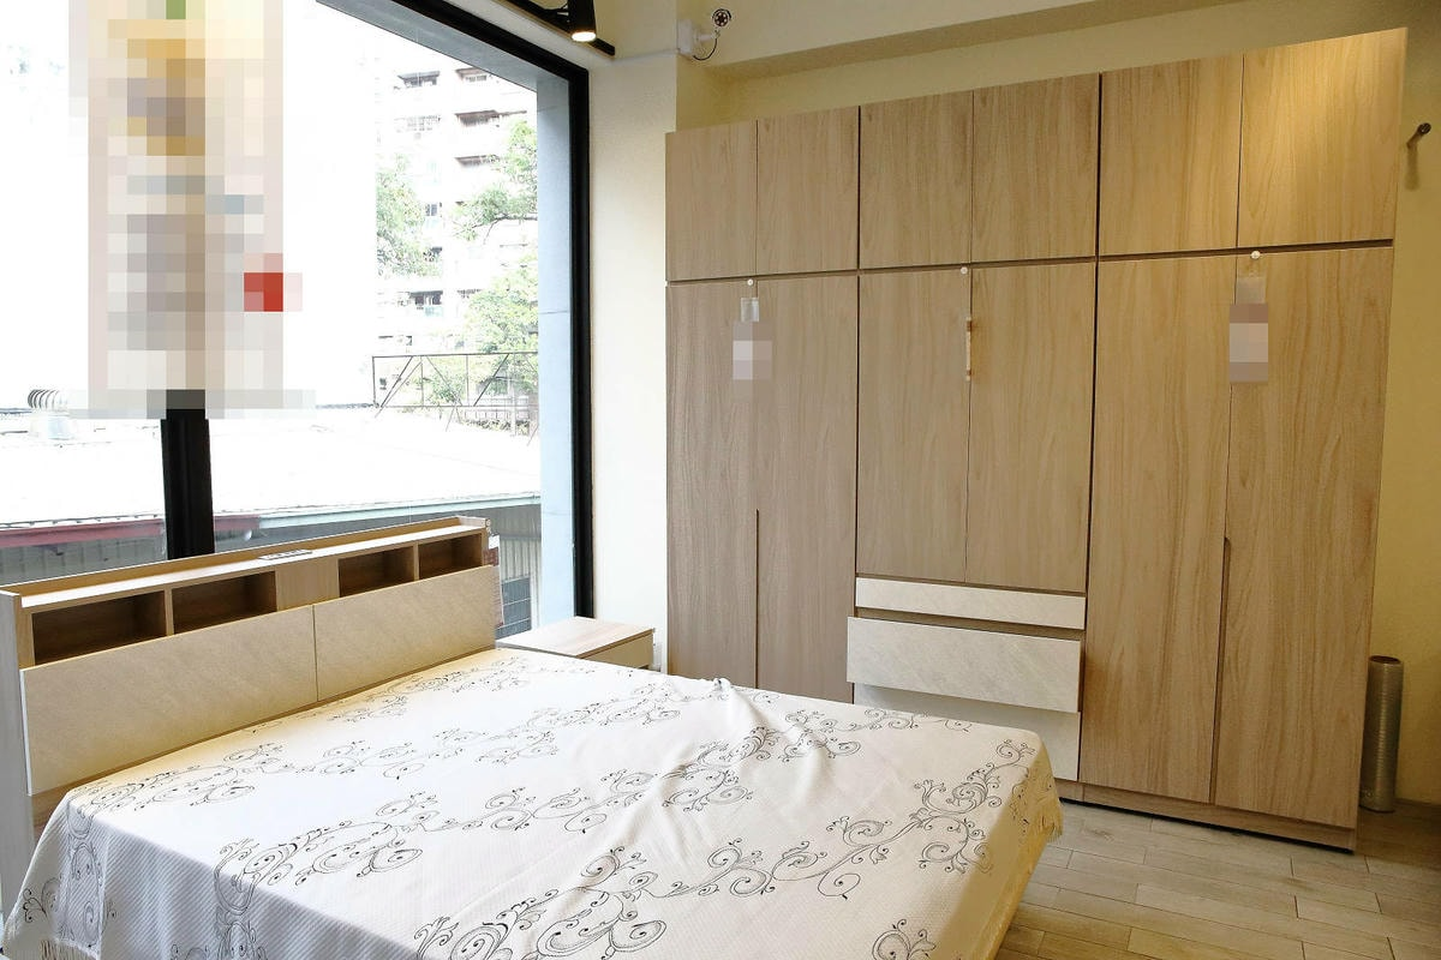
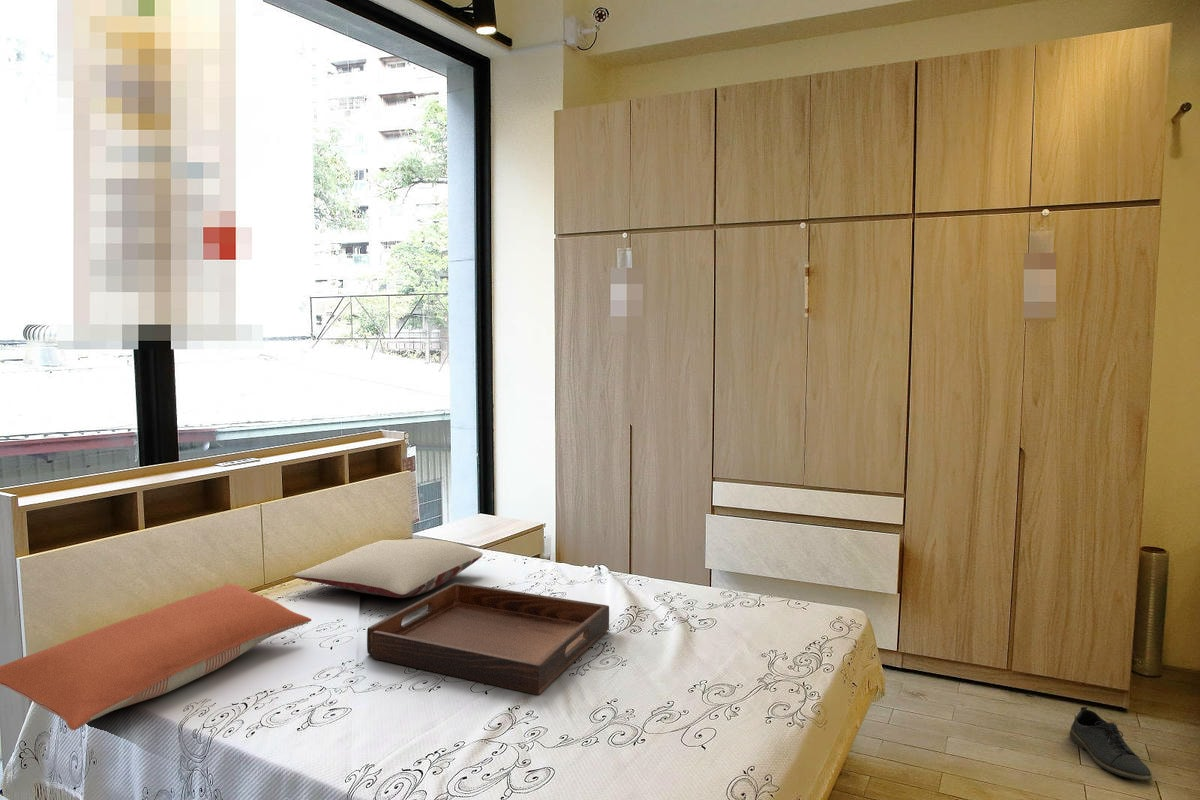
+ serving tray (491, 629)
+ pillow (166, 644)
+ pillow (392, 564)
+ shoe (1108, 741)
